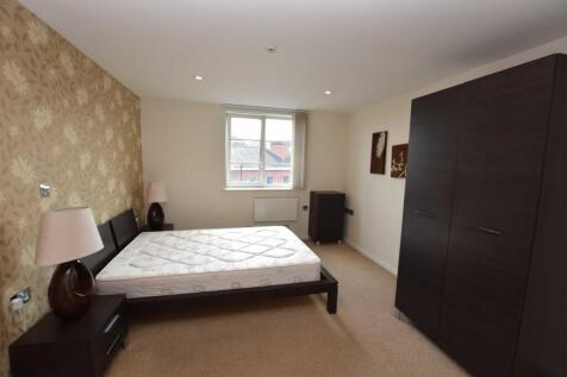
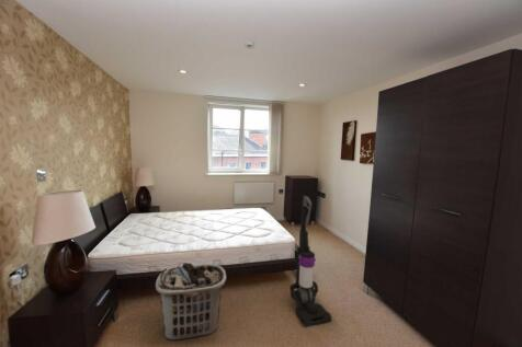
+ clothes hamper (192, 296)
+ vacuum cleaner (309, 254)
